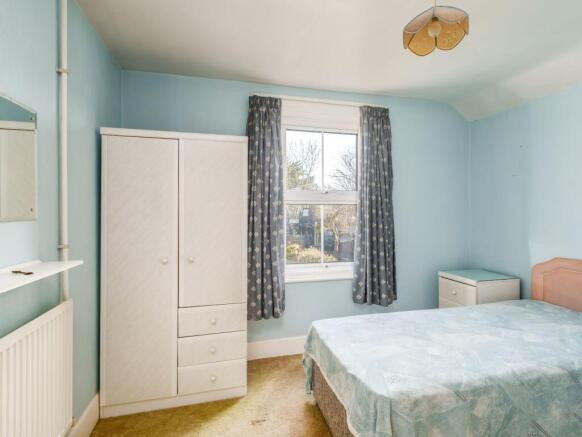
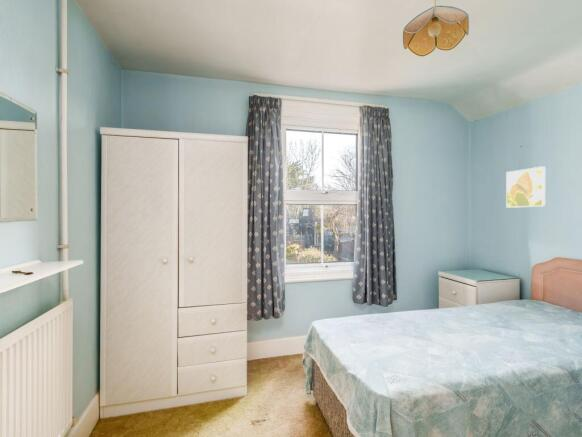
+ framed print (524, 188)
